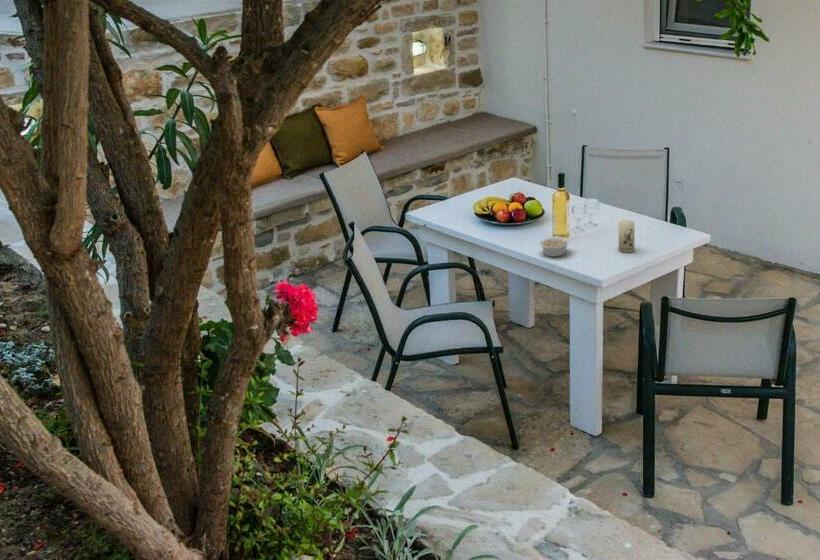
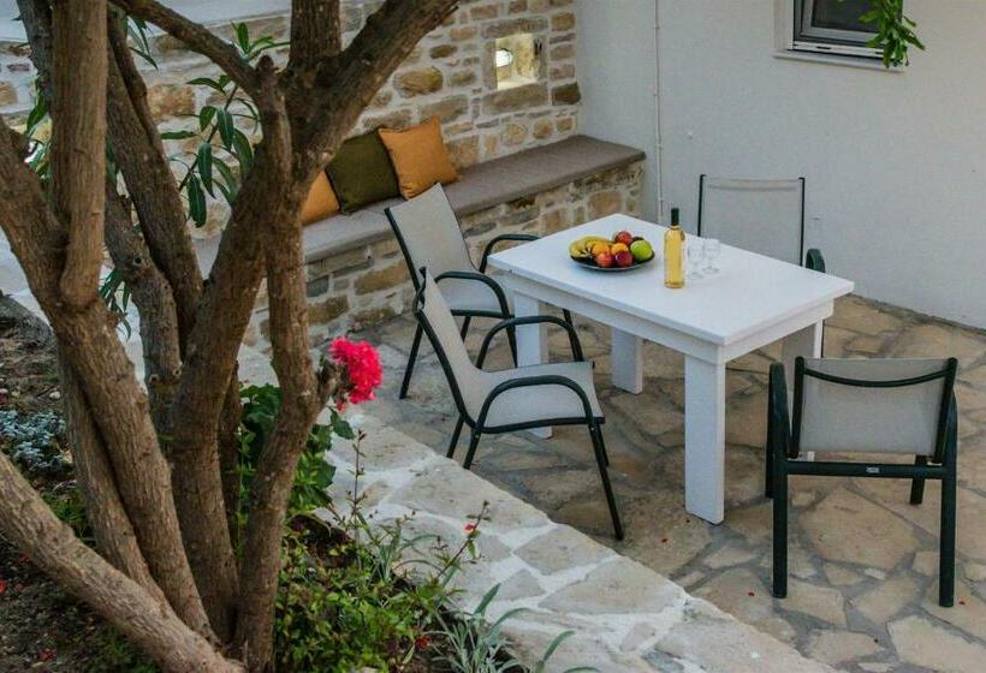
- candle (626, 236)
- legume (555, 246)
